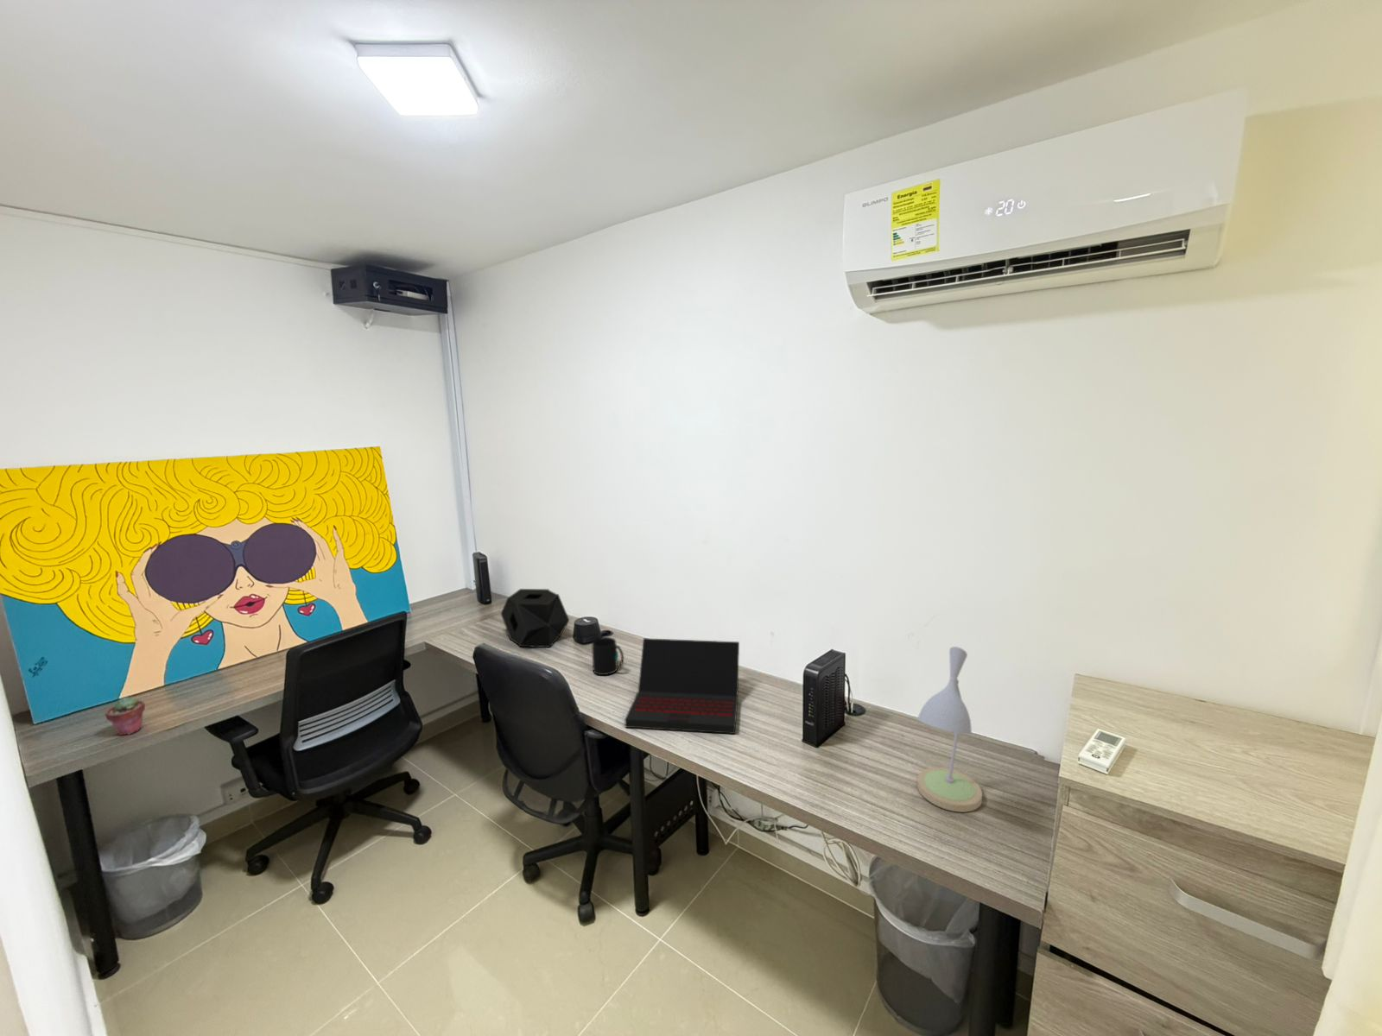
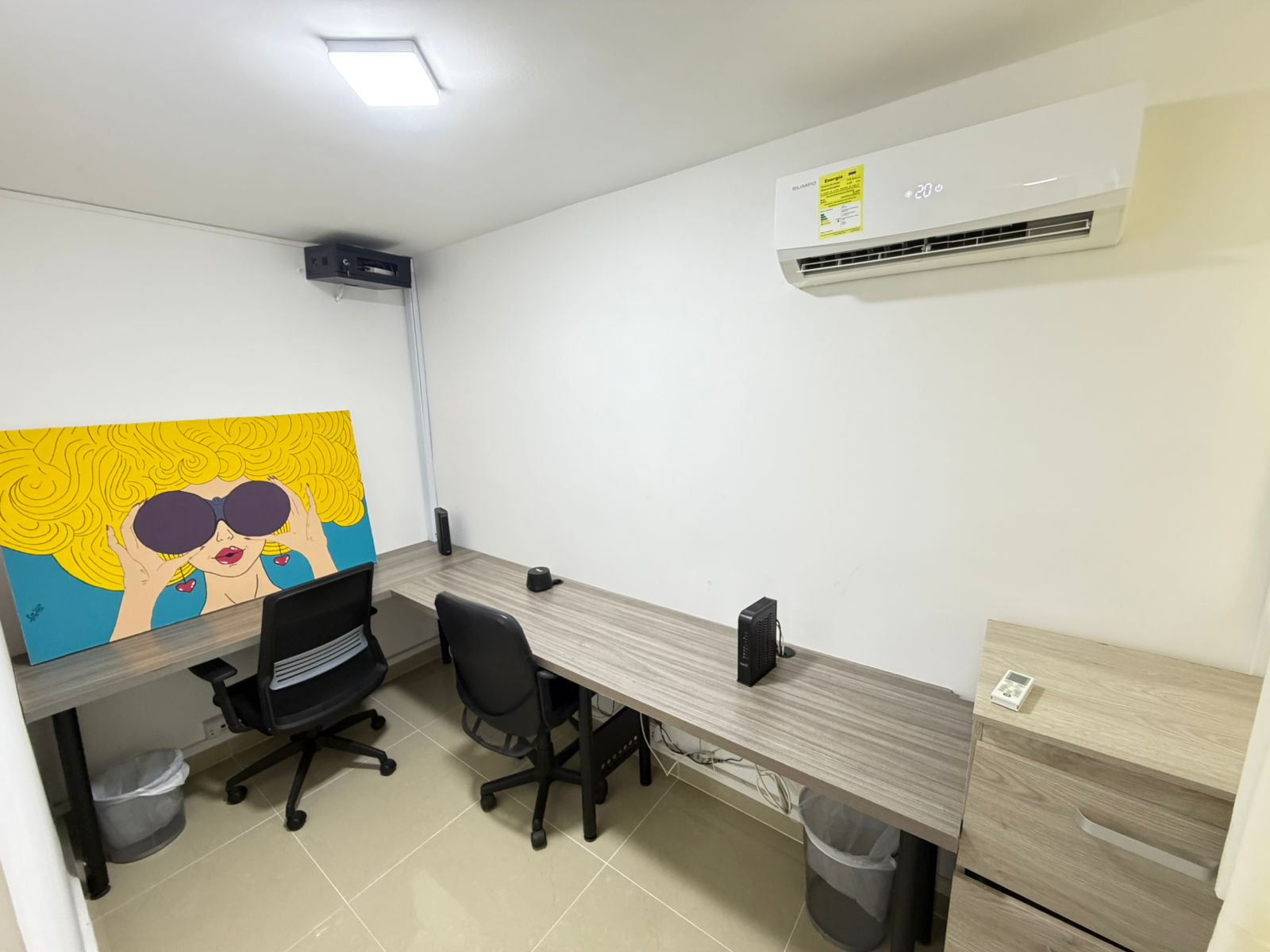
- potted succulent (126, 714)
- desk lamp (949, 726)
- speaker (534, 616)
- mug (609, 656)
- laptop (686, 680)
